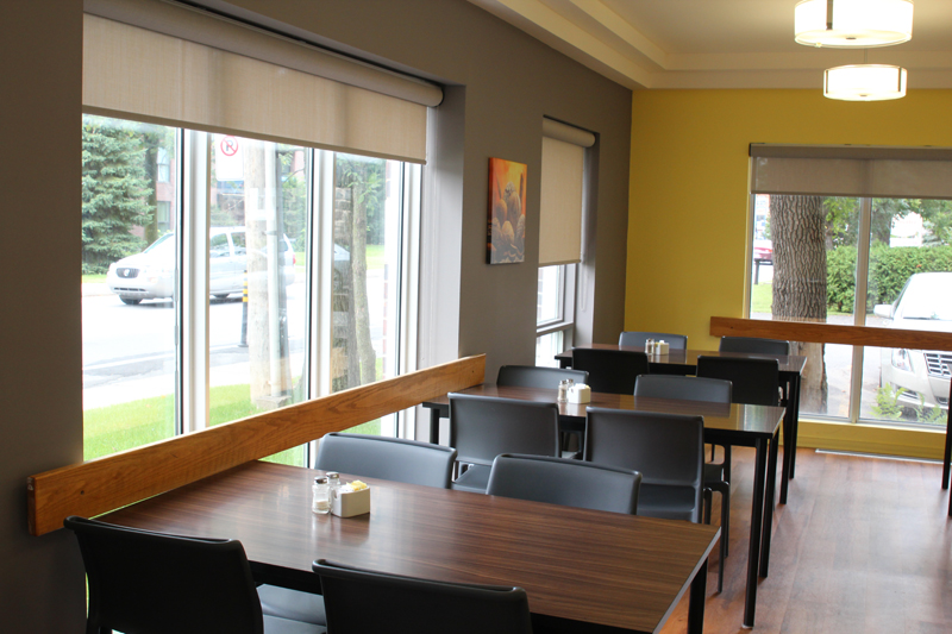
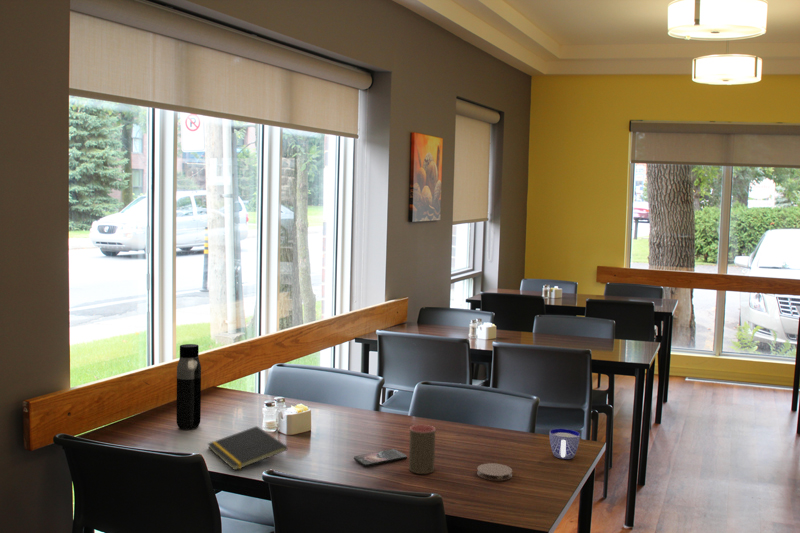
+ coaster (494, 471)
+ notepad (246, 446)
+ cup (422, 449)
+ cup (564, 445)
+ water bottle (188, 386)
+ smartphone (380, 457)
